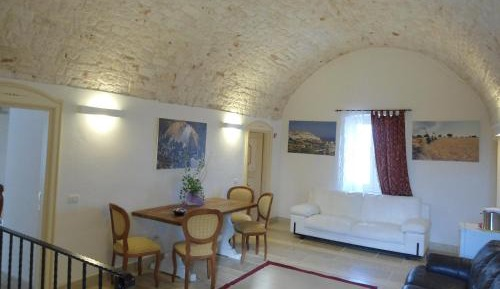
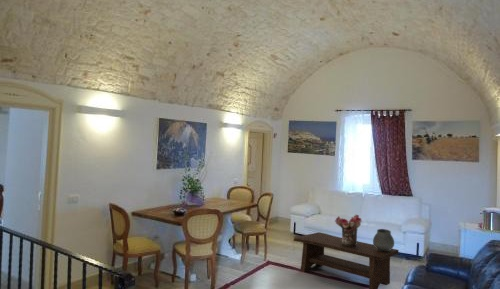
+ ceramic pot (383, 240)
+ bouquet (348, 229)
+ coffee table (343, 259)
